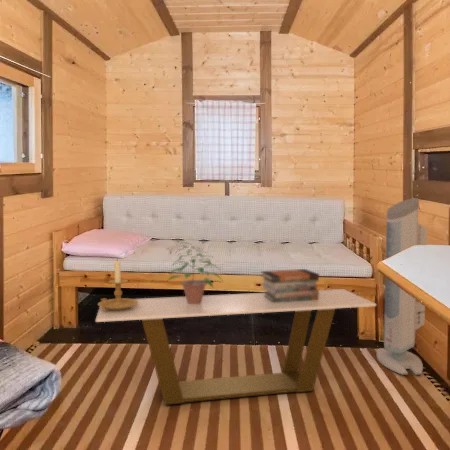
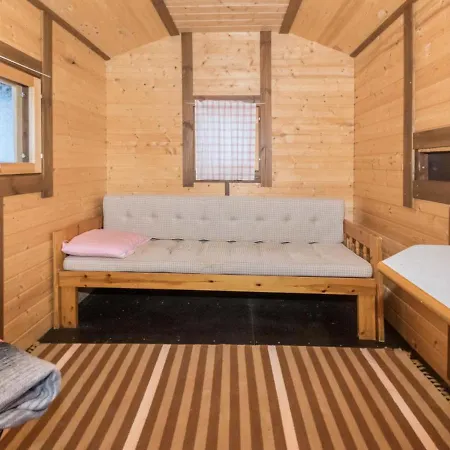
- coffee table (236, 376)
- book stack (289, 284)
- candle holder (117, 283)
- potted plant (193, 271)
- air purifier (396, 285)
